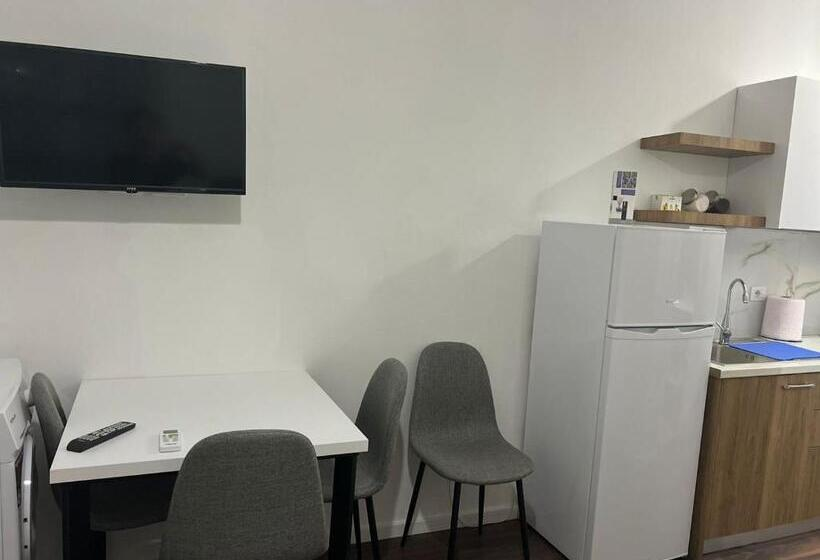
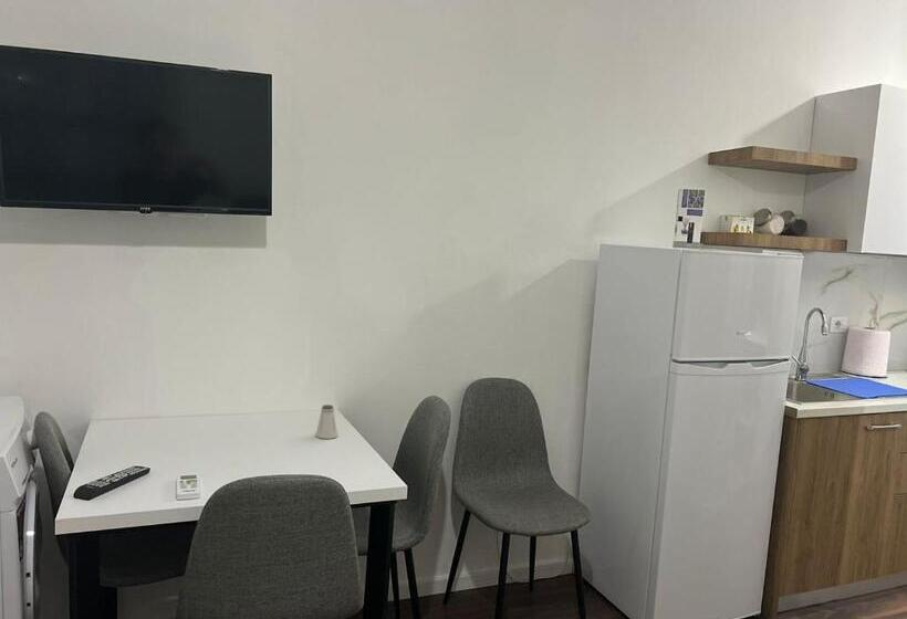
+ saltshaker (326, 420)
